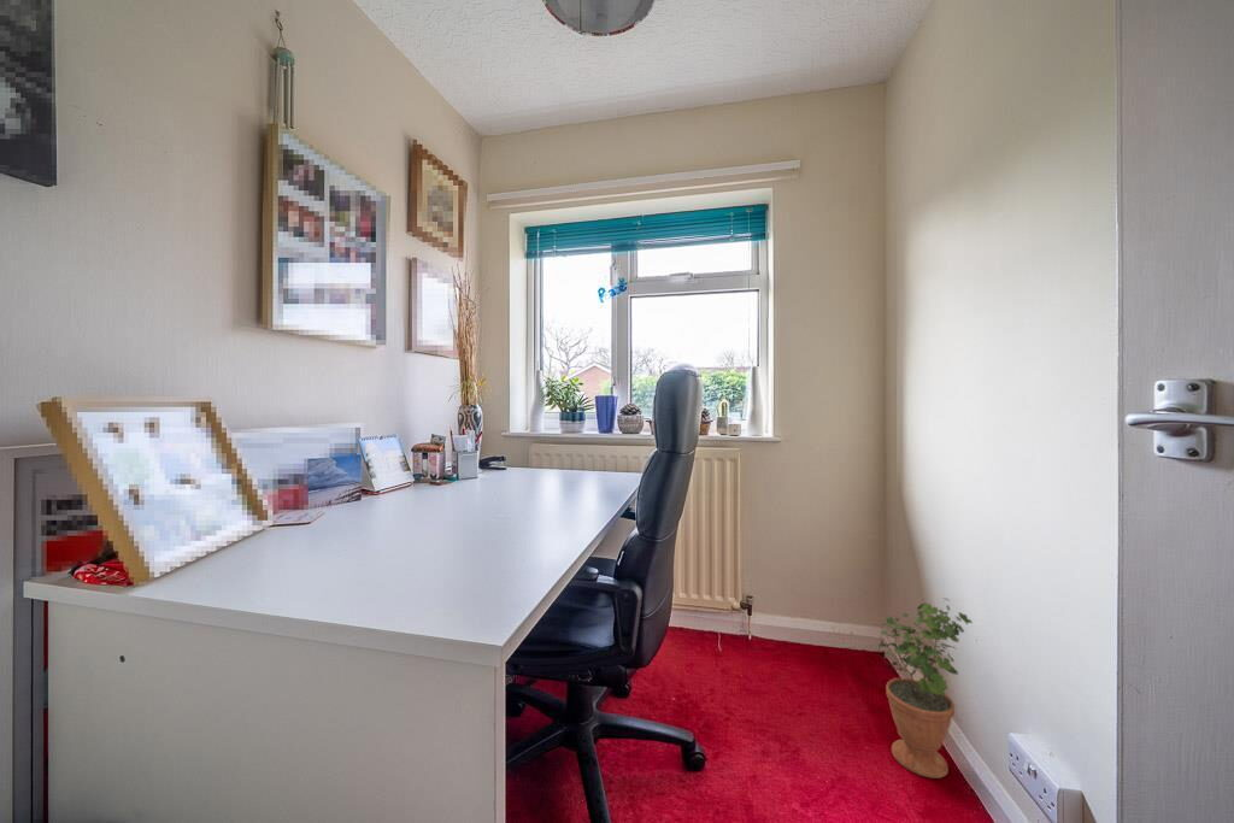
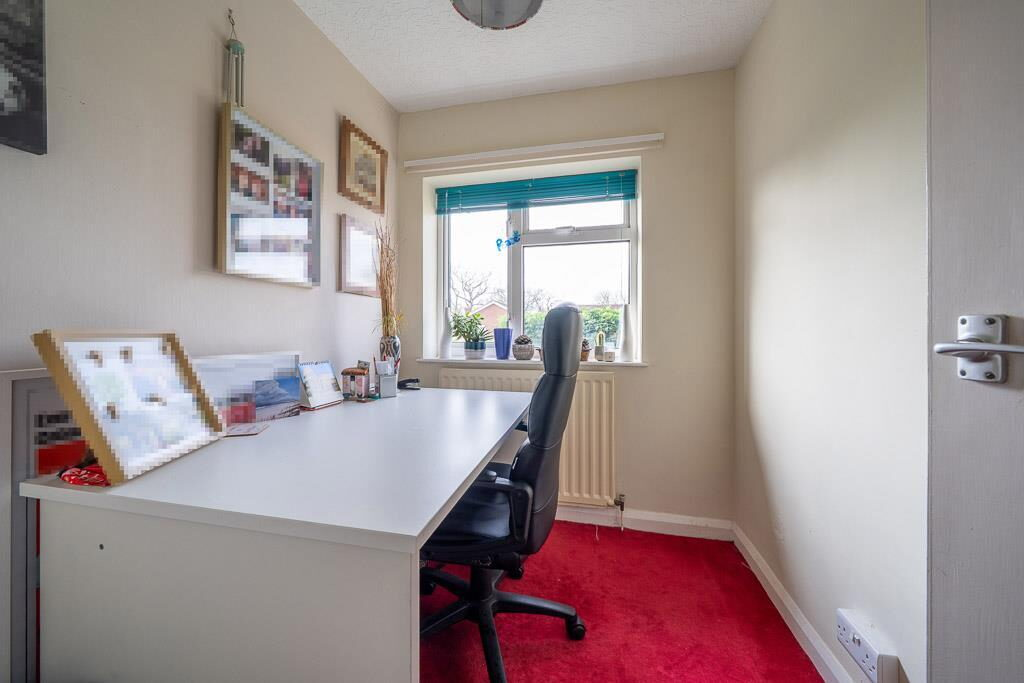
- potted plant (923, 674)
